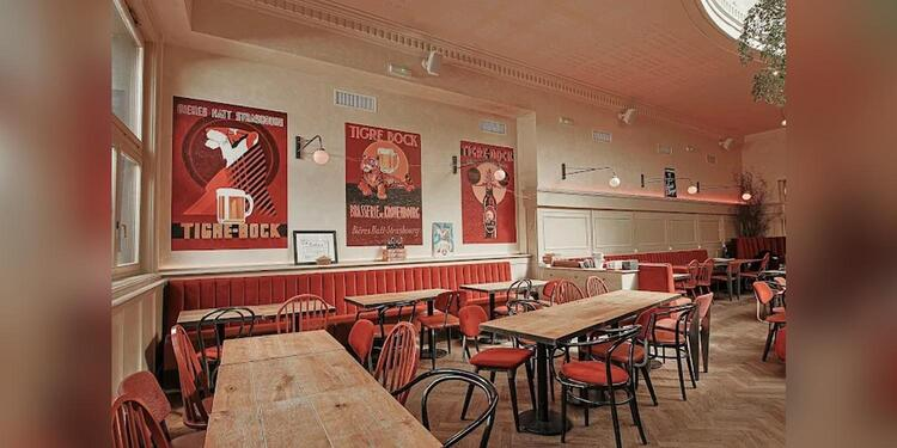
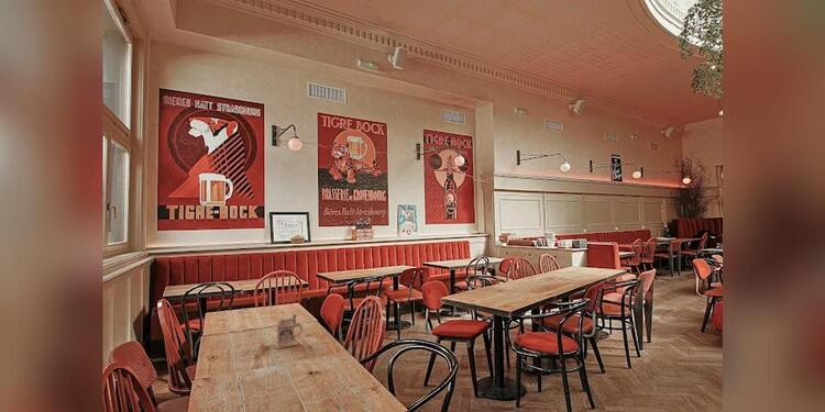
+ beer mug (286, 329)
